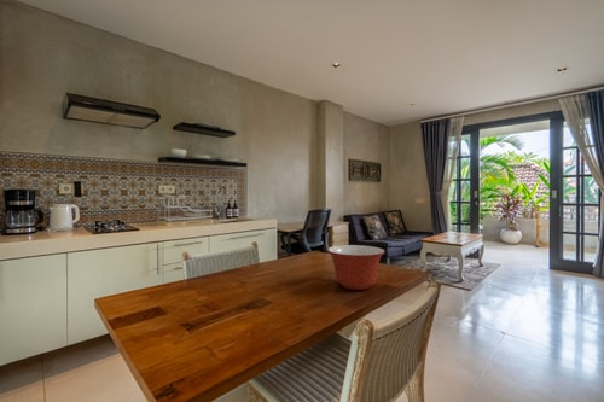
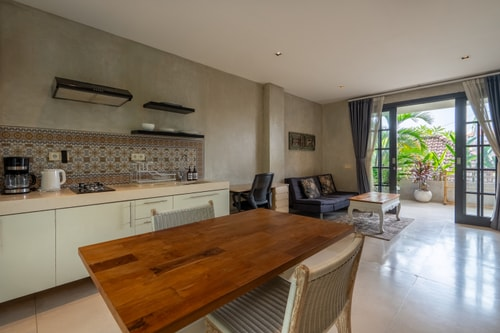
- mixing bowl (355, 267)
